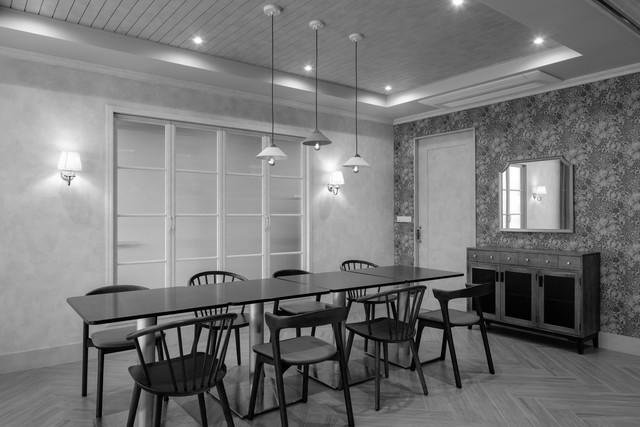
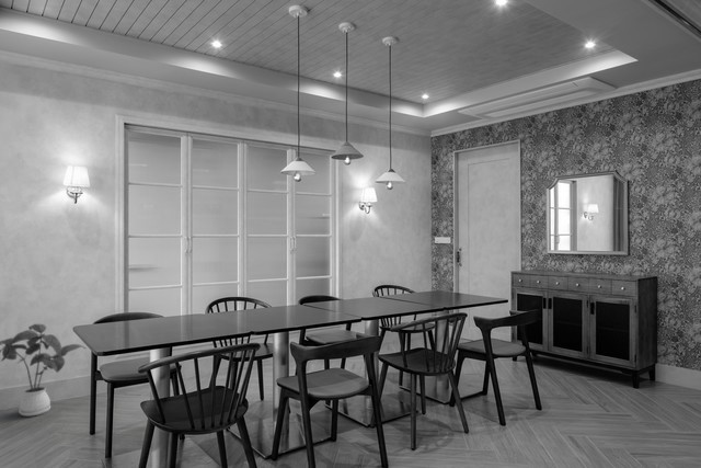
+ house plant (42, 370)
